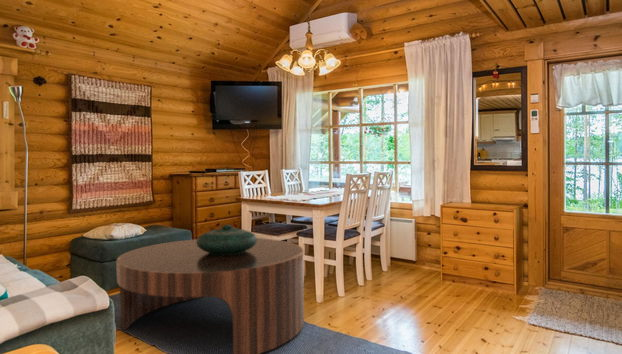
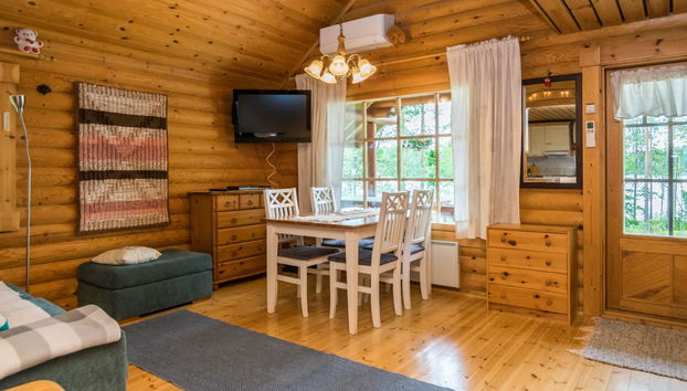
- coffee table (215, 287)
- decorative bowl (227, 238)
